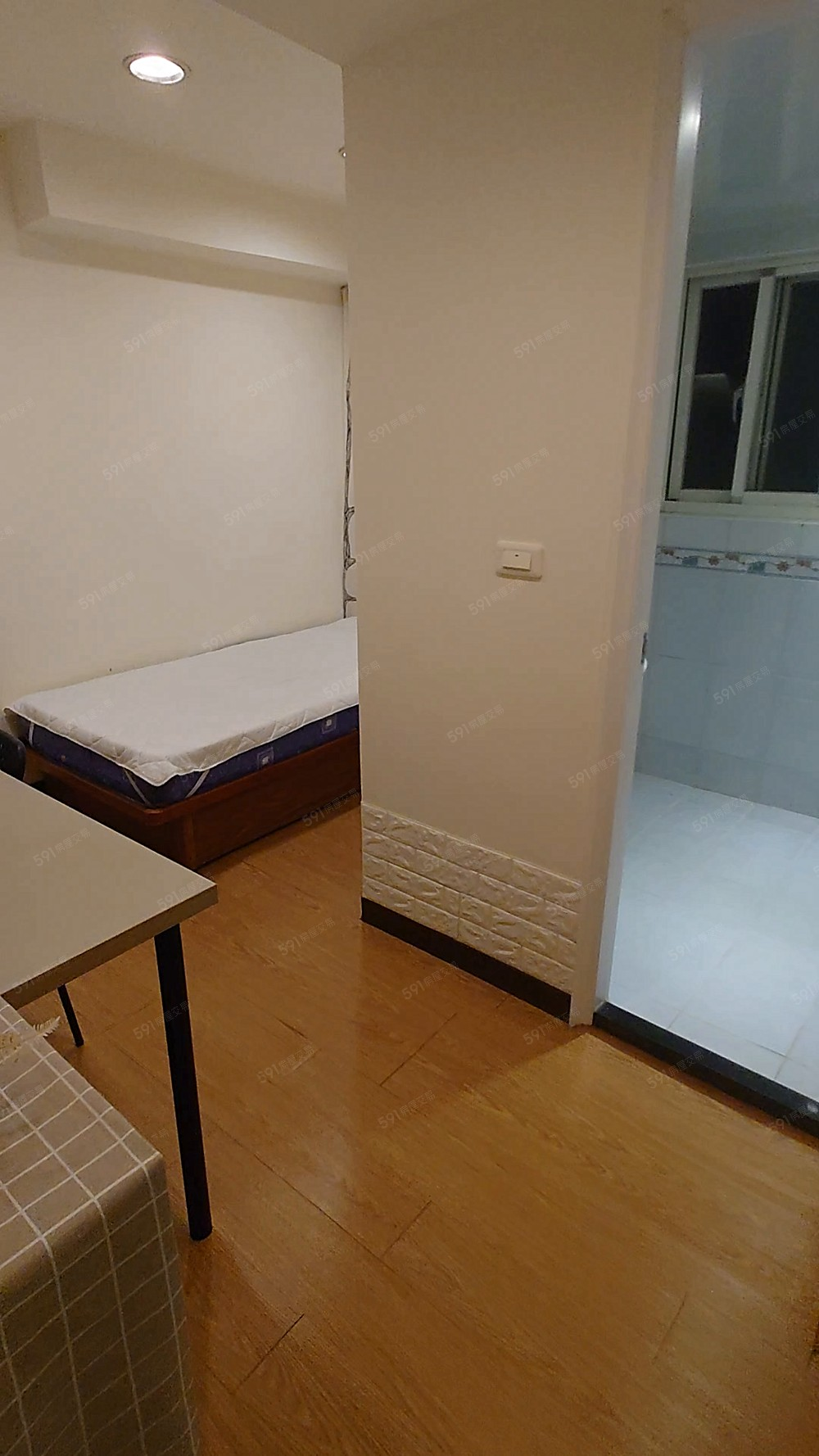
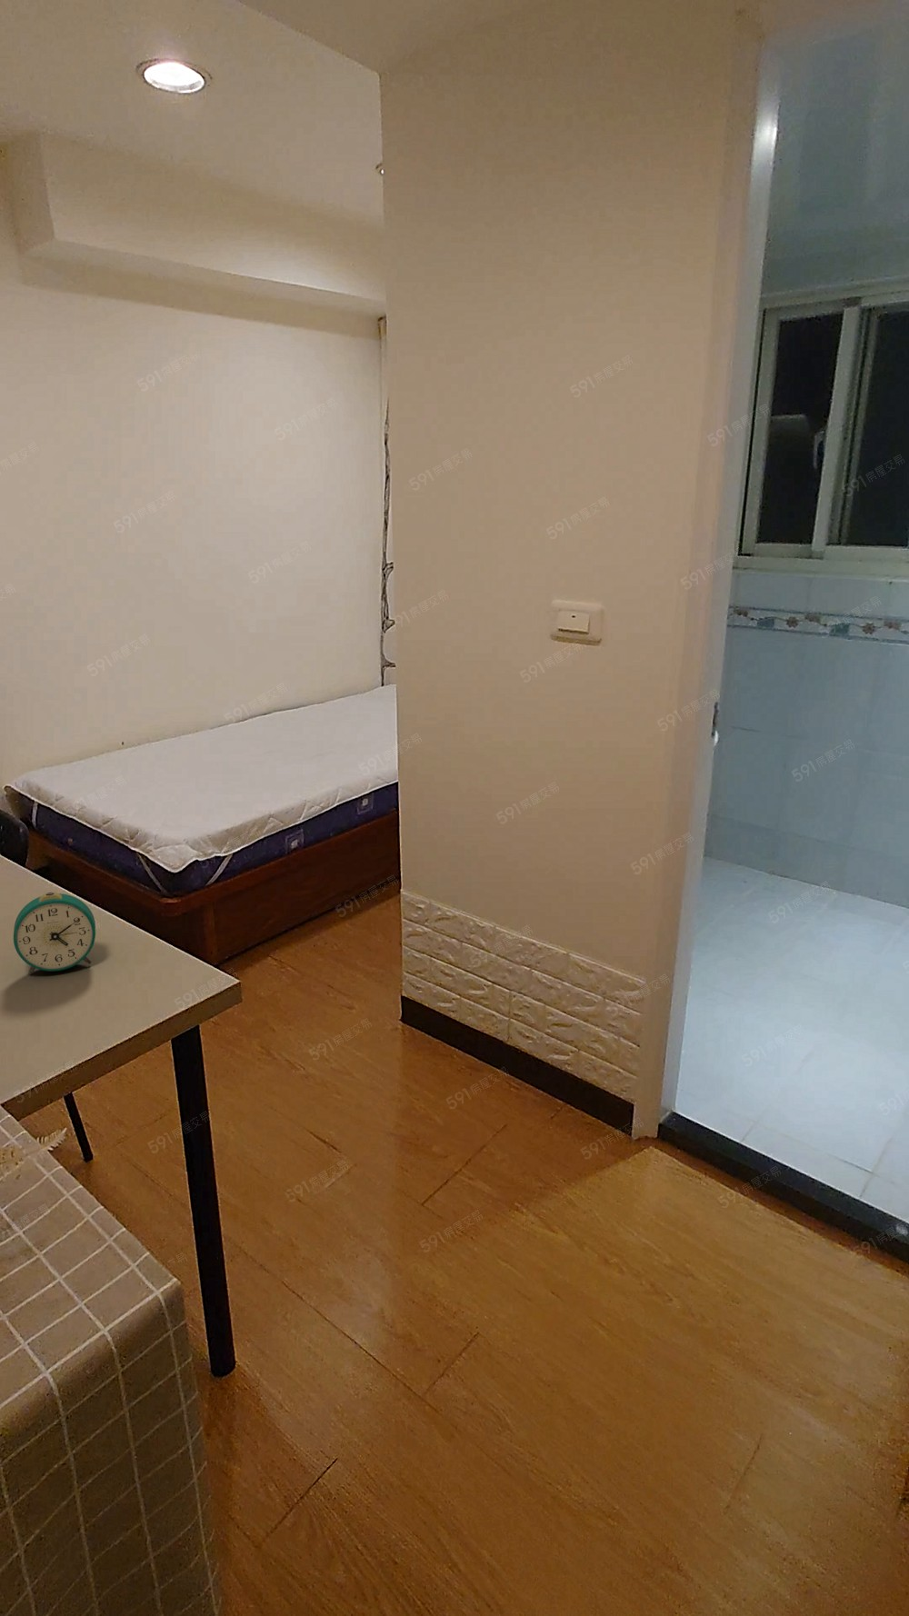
+ alarm clock (54, 928)
